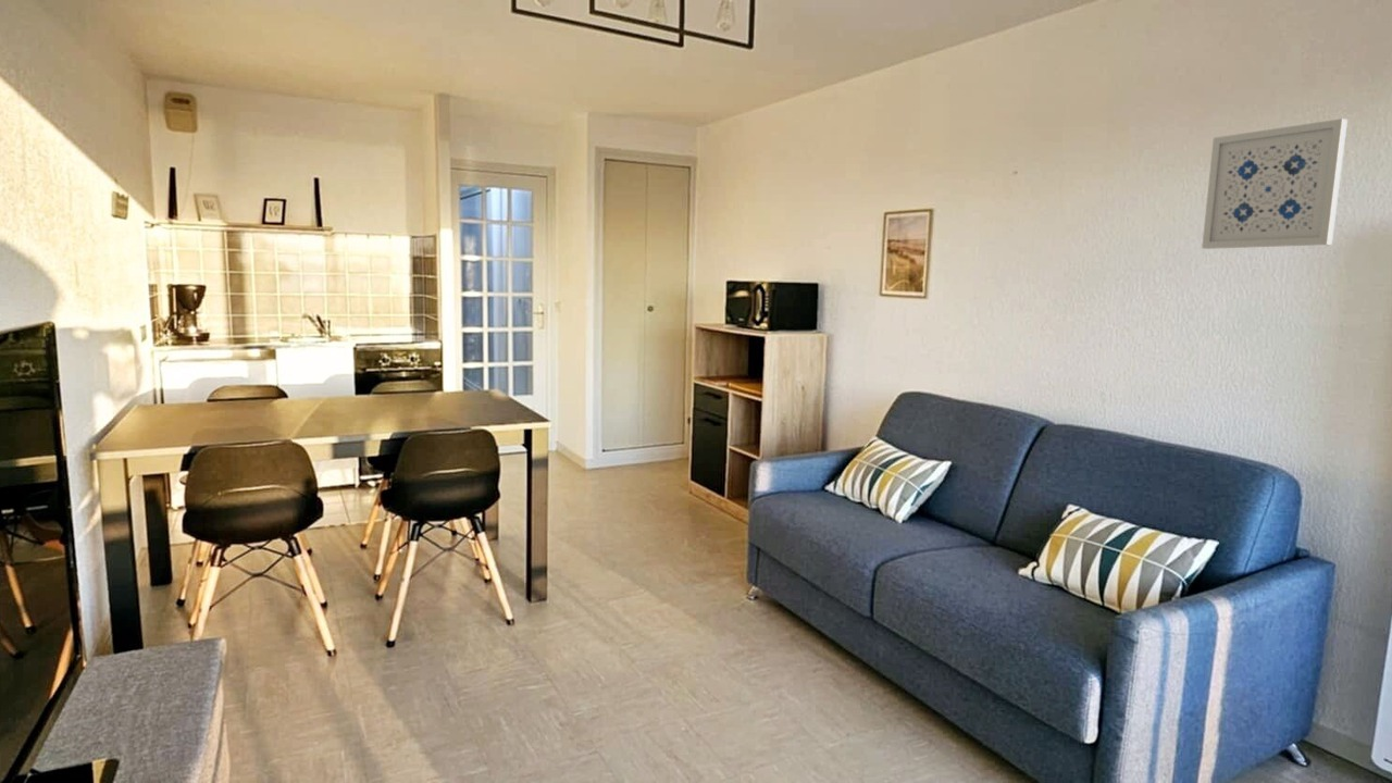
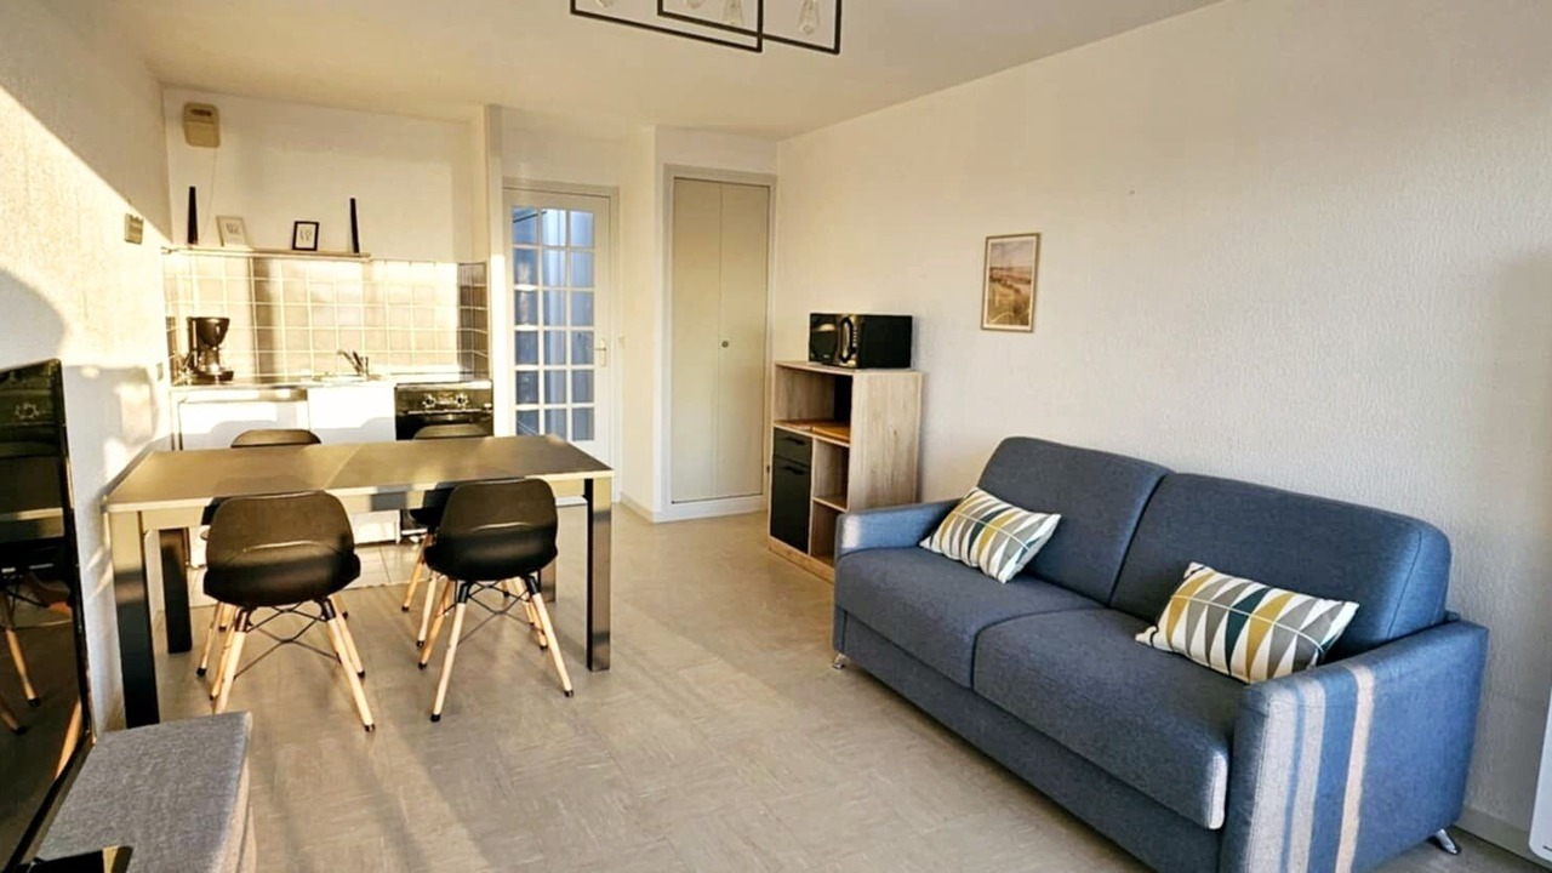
- wall art (1269, 188)
